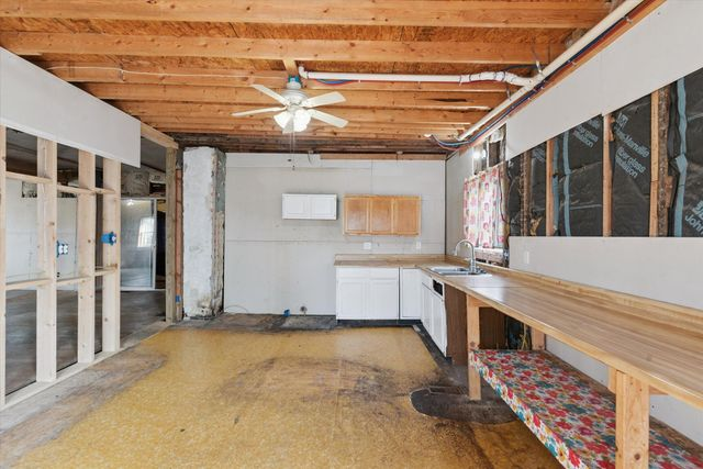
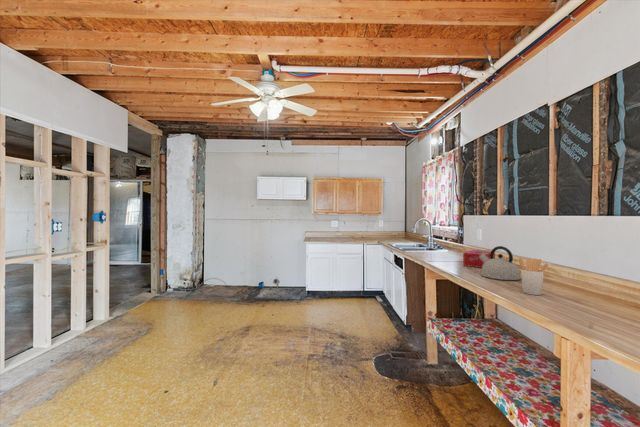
+ tissue box (479, 258)
+ kettle (498, 261)
+ utensil holder (532, 275)
